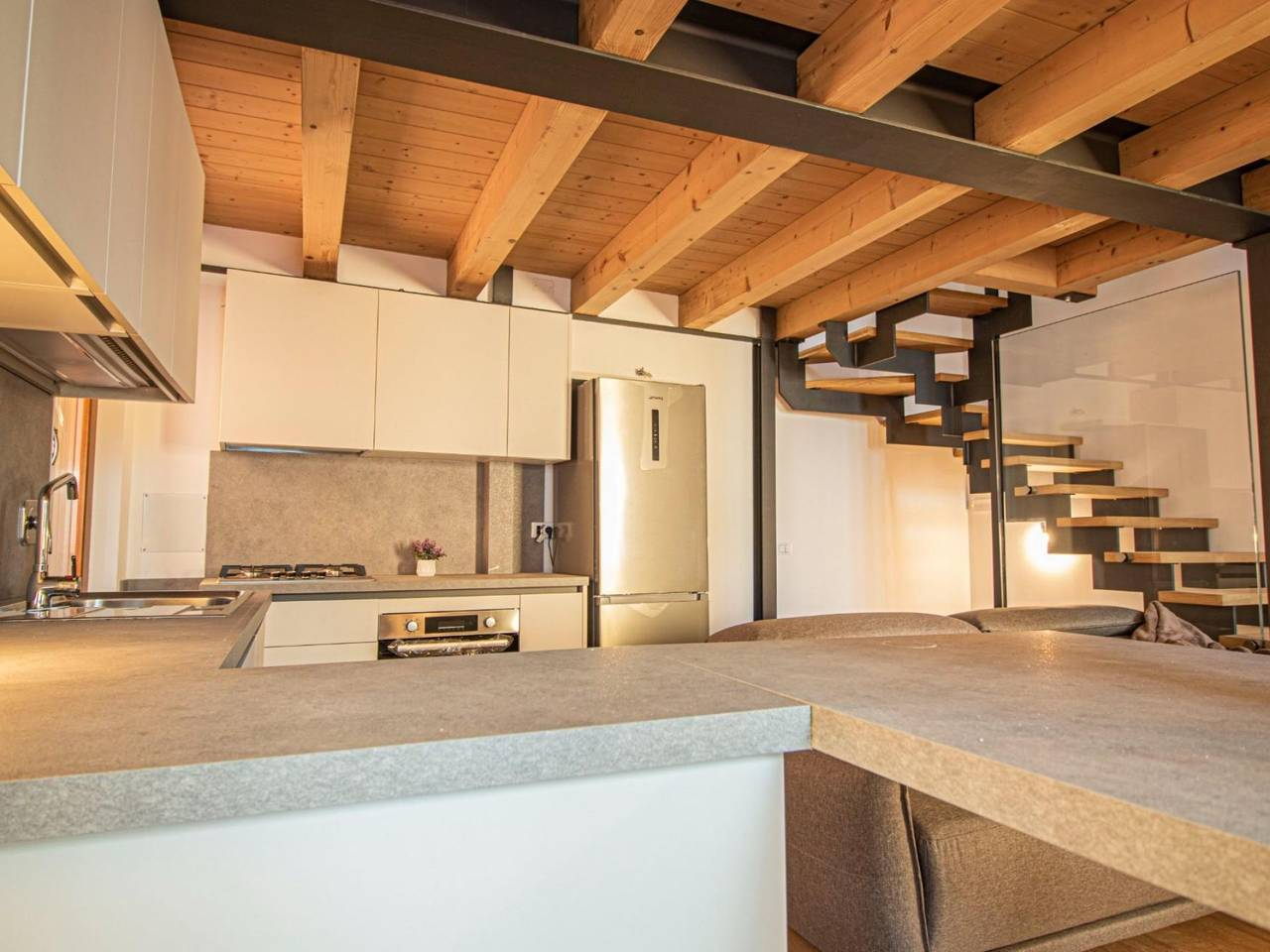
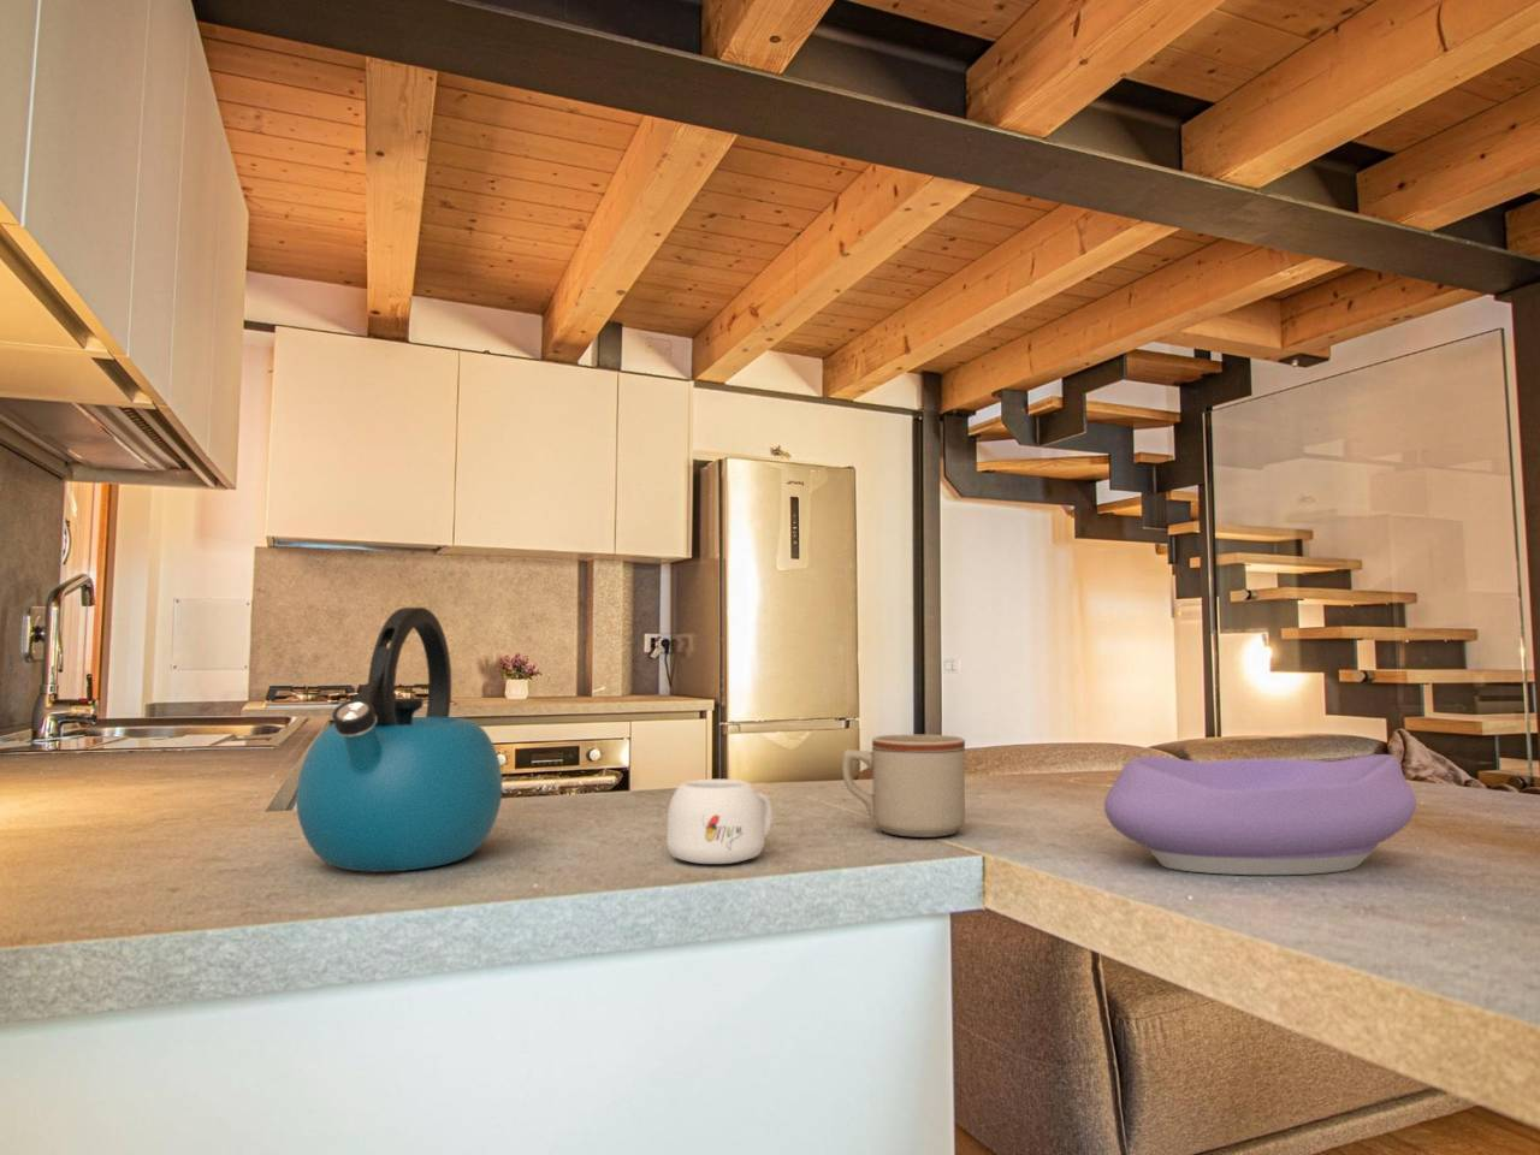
+ bowl (1257, 808)
+ kettle (398, 733)
+ mug (903, 784)
+ mug (725, 818)
